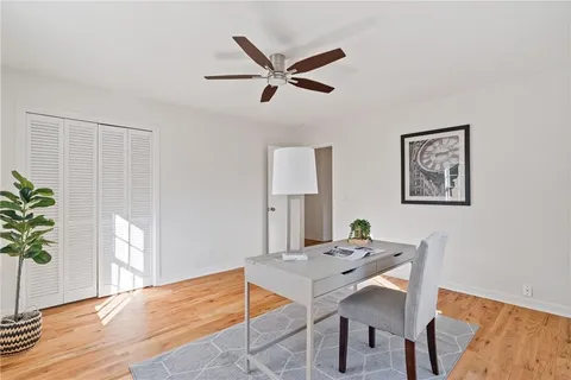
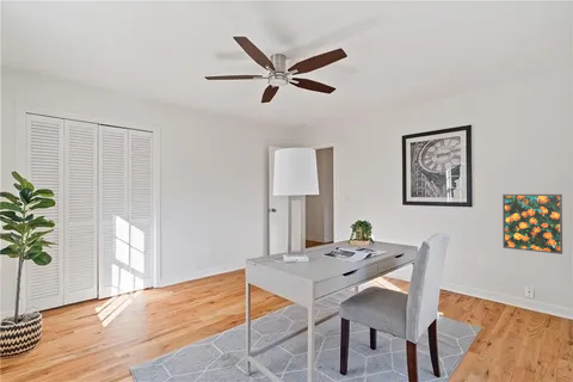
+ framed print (530, 222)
